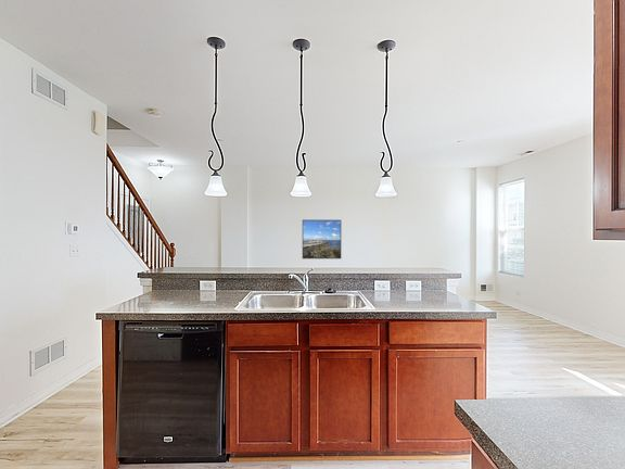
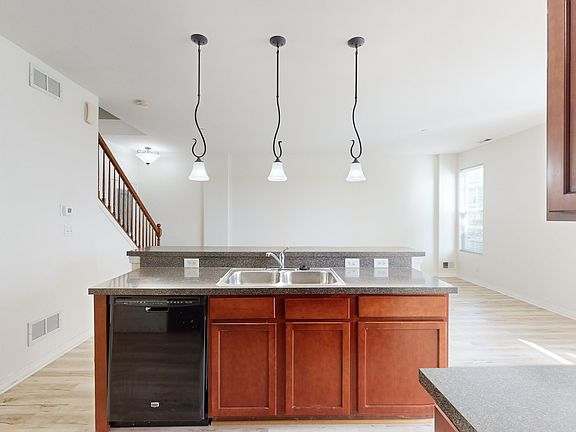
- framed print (321, 239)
